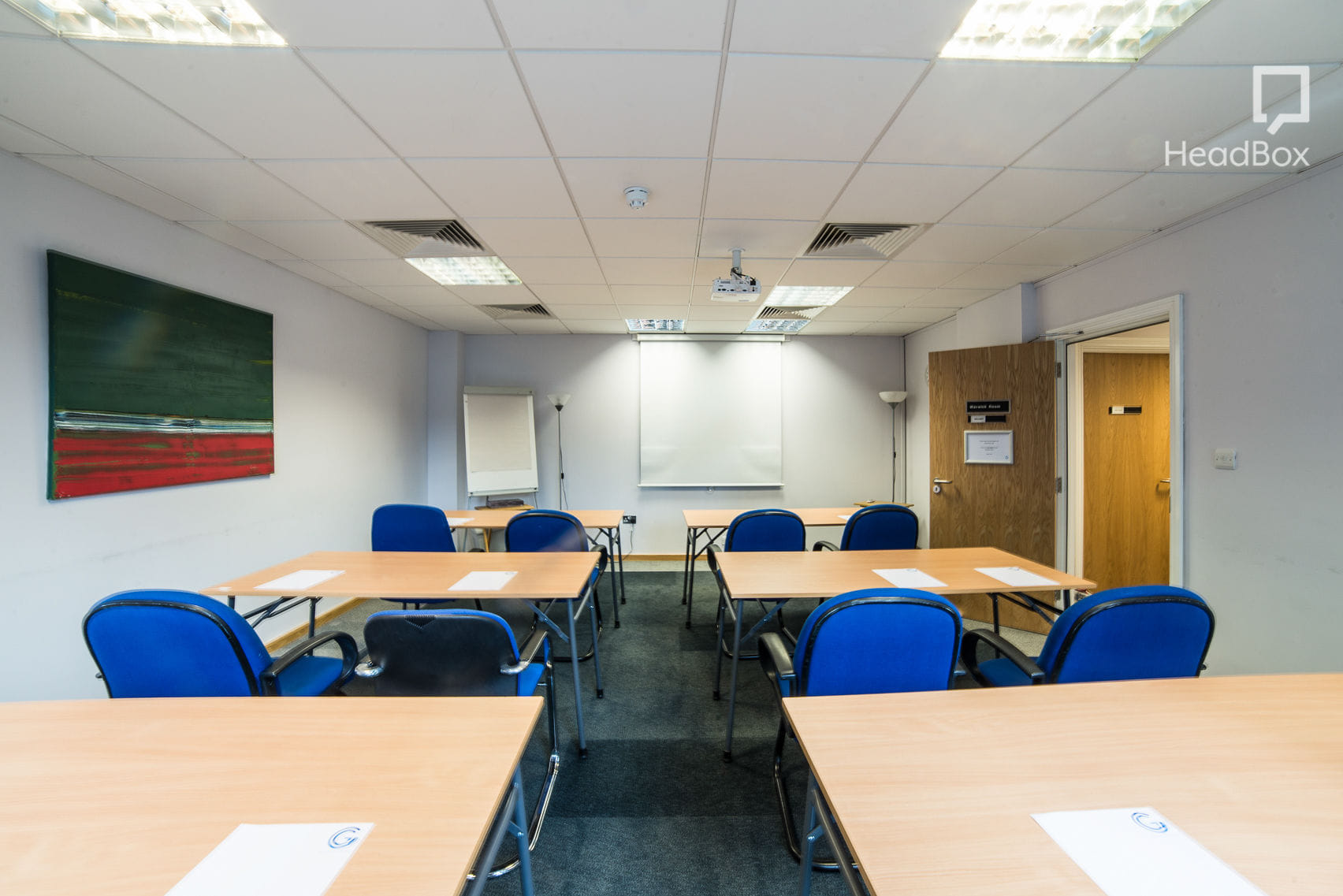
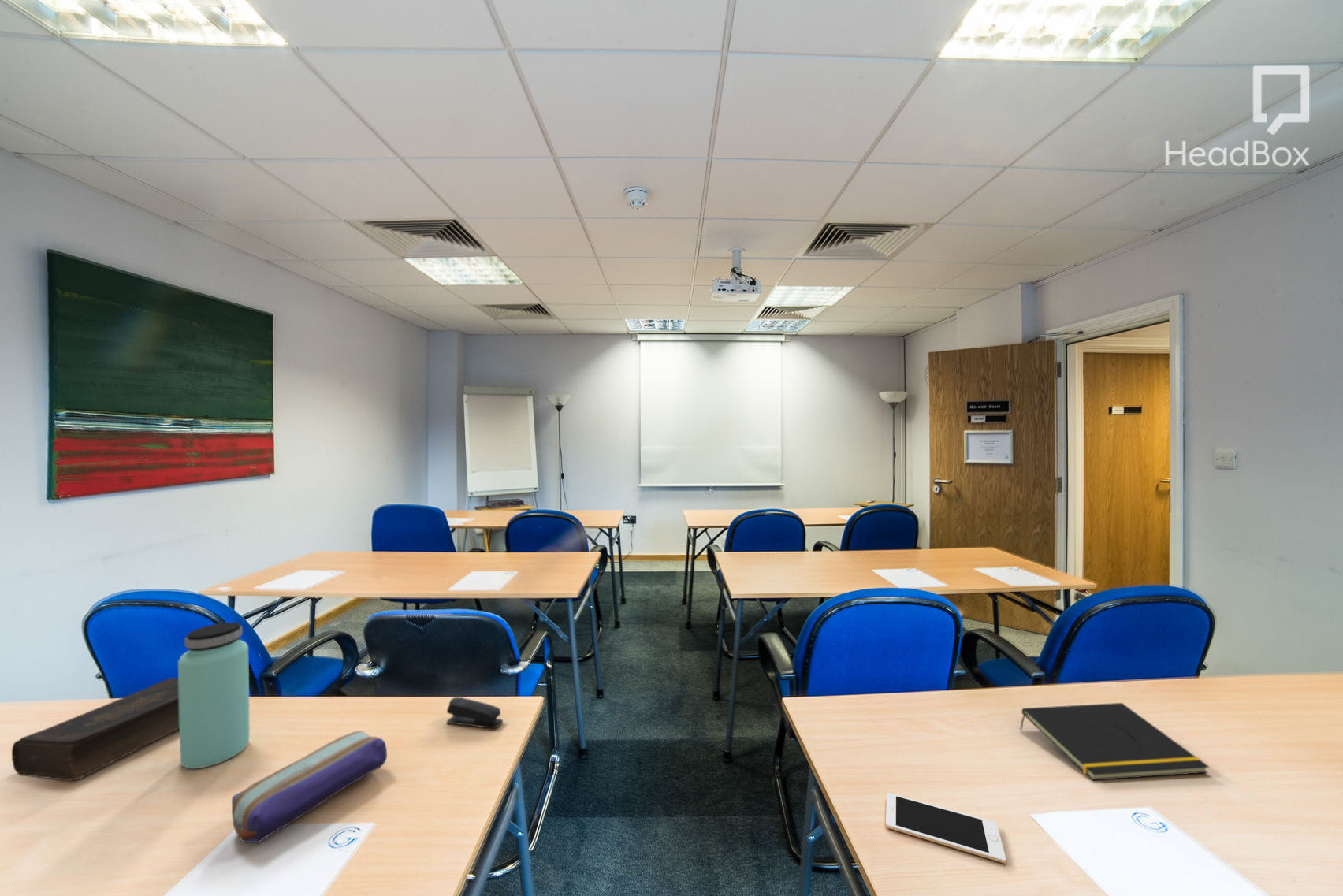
+ book (125, 722)
+ stapler (474, 712)
+ pencil case (316, 779)
+ bottle (214, 691)
+ notepad (1108, 738)
+ cell phone (941, 825)
